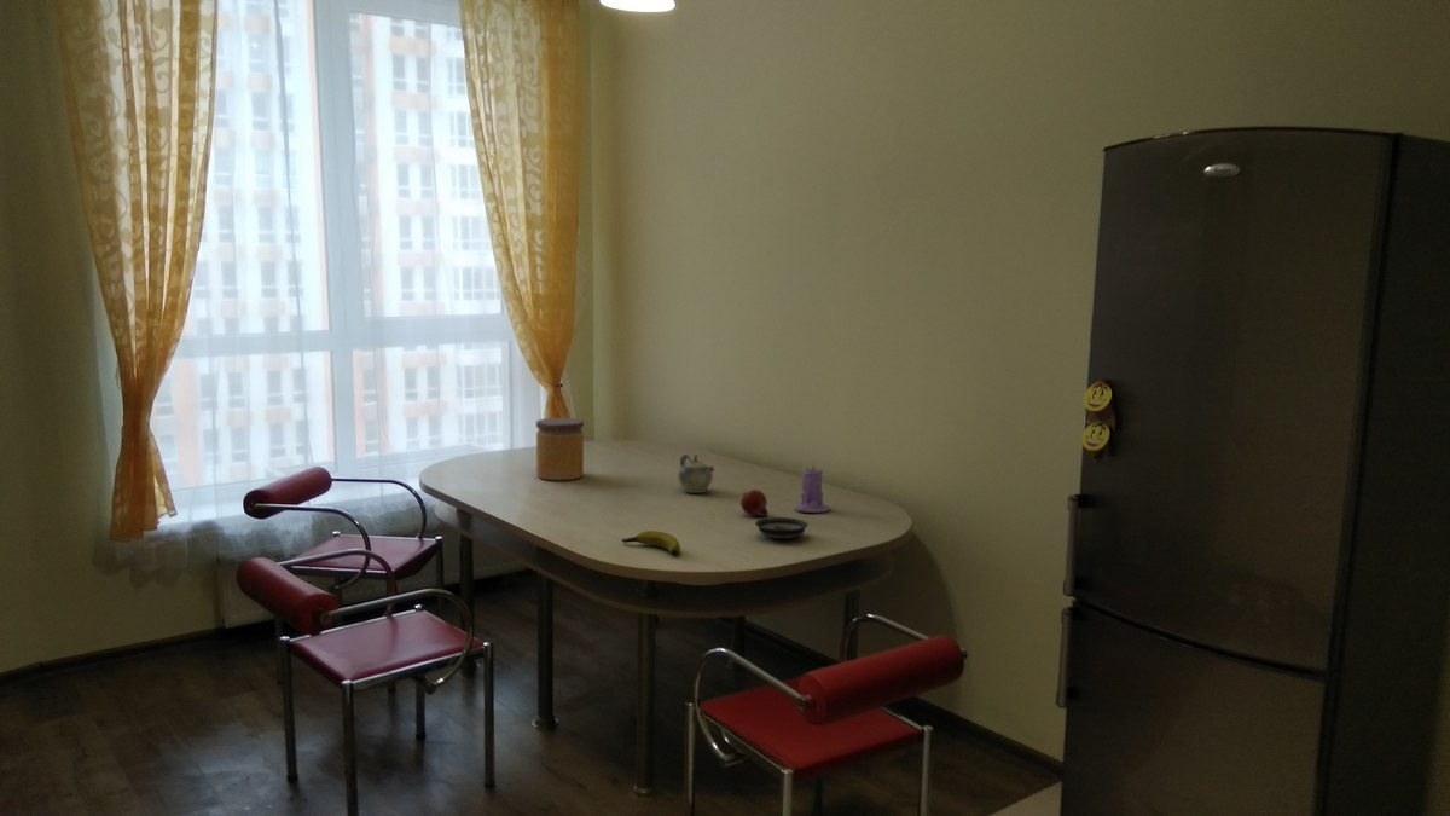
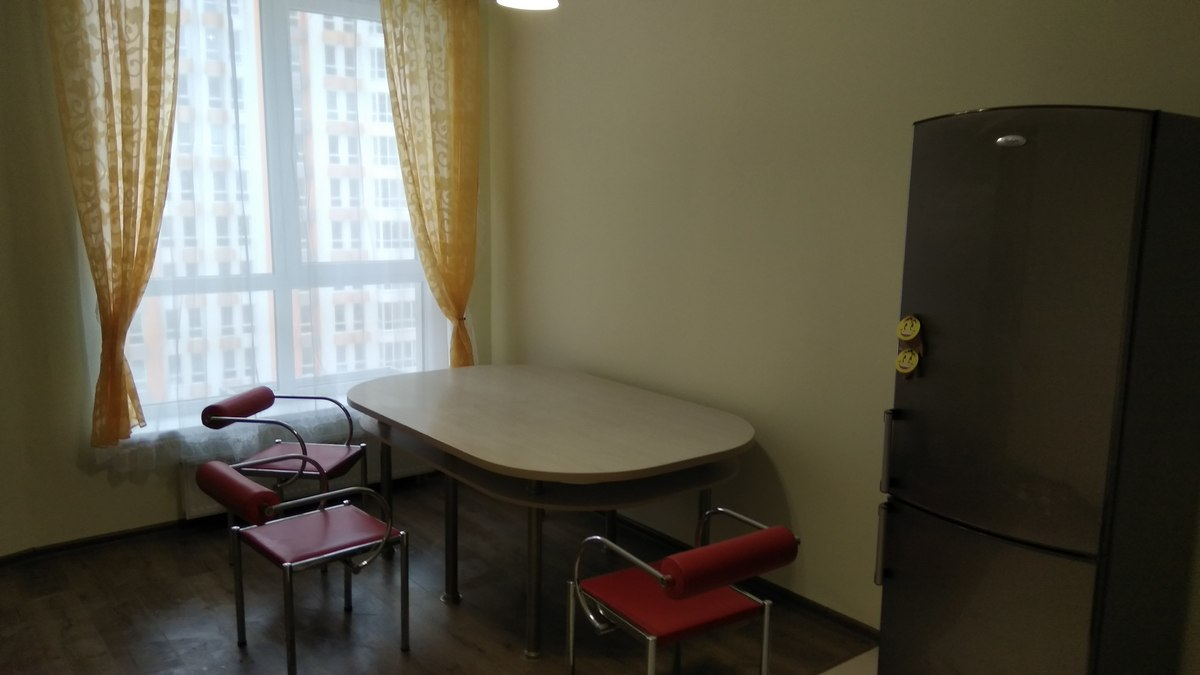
- fruit (754, 502)
- teapot (696, 473)
- jar (559, 448)
- banana (655, 540)
- candle (813, 485)
- saucer (781, 529)
